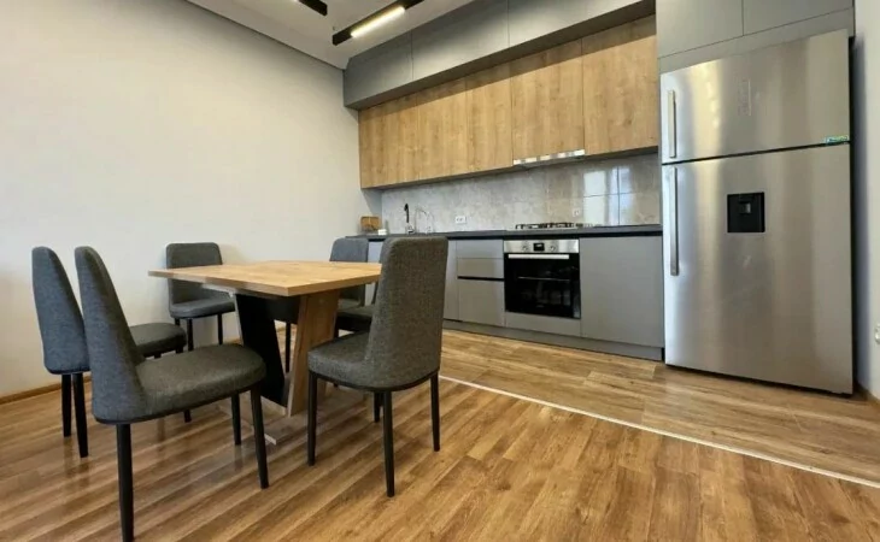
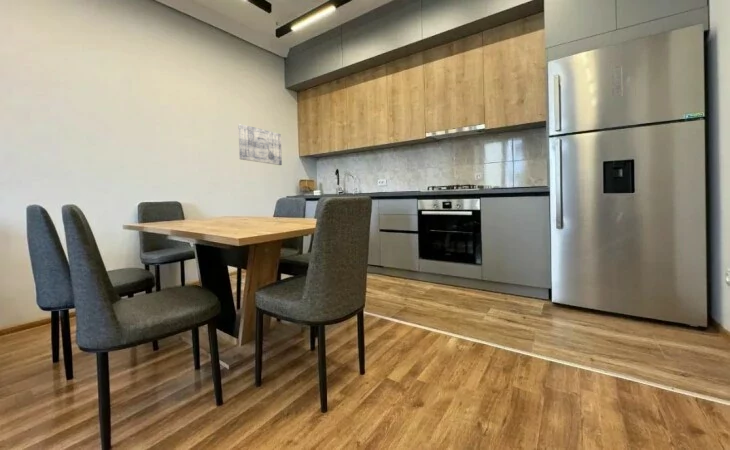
+ wall art (261, 145)
